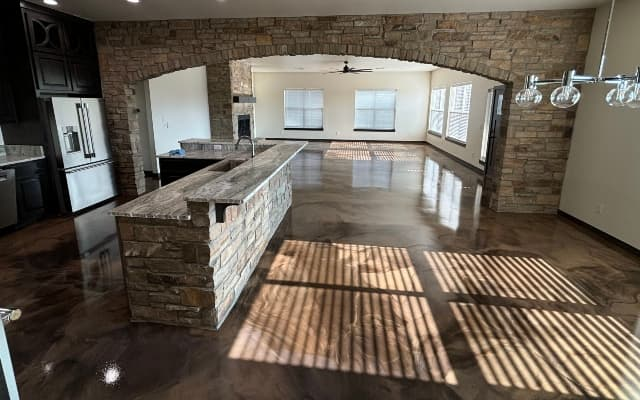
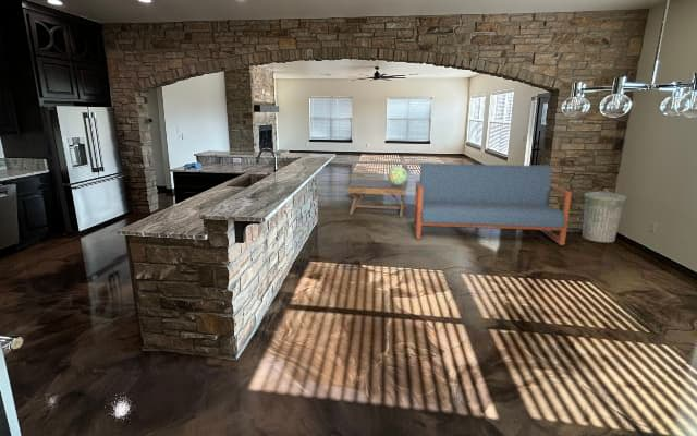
+ sofa (486, 201)
+ trash can (601, 214)
+ decorative globe (398, 175)
+ coffee table (378, 193)
